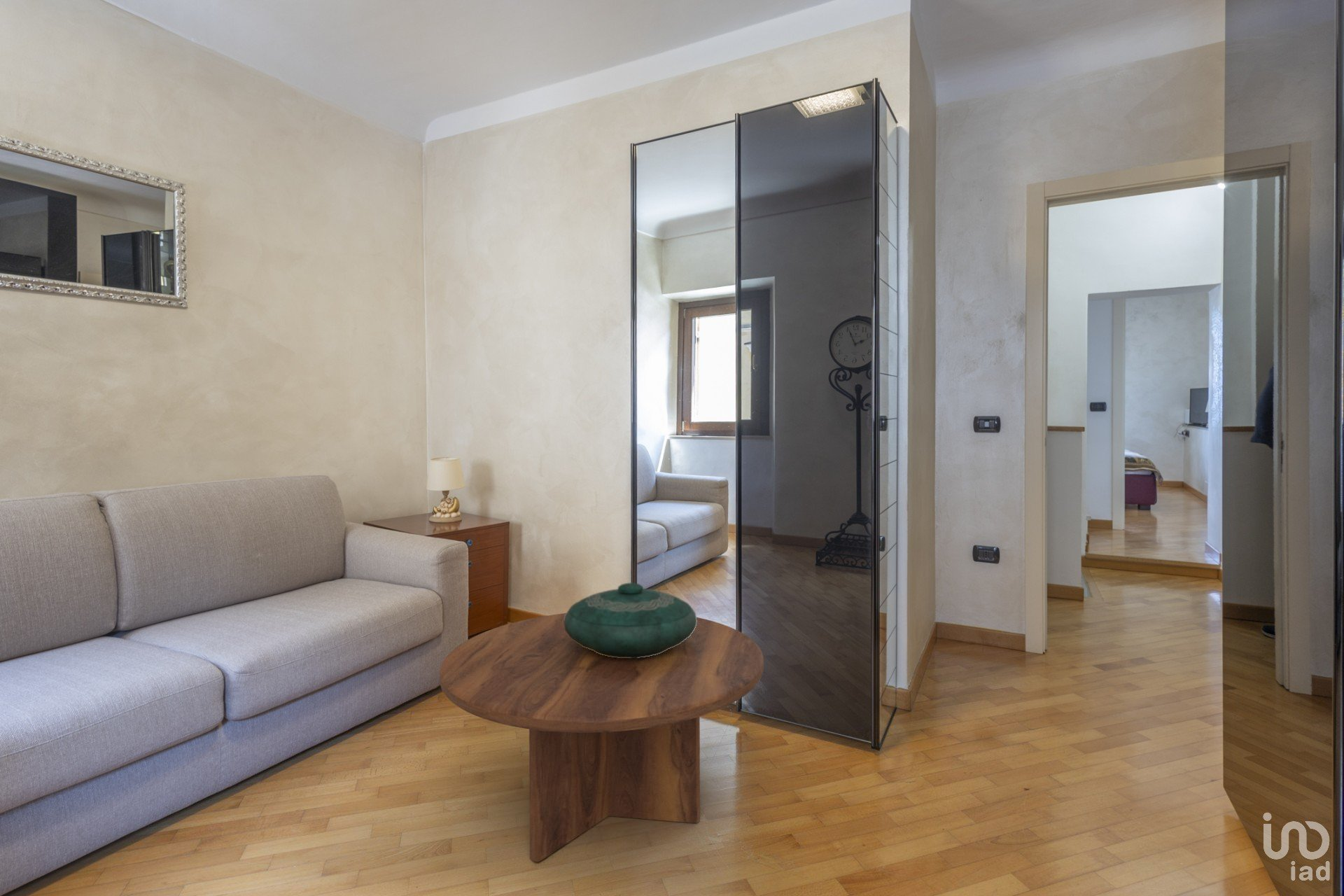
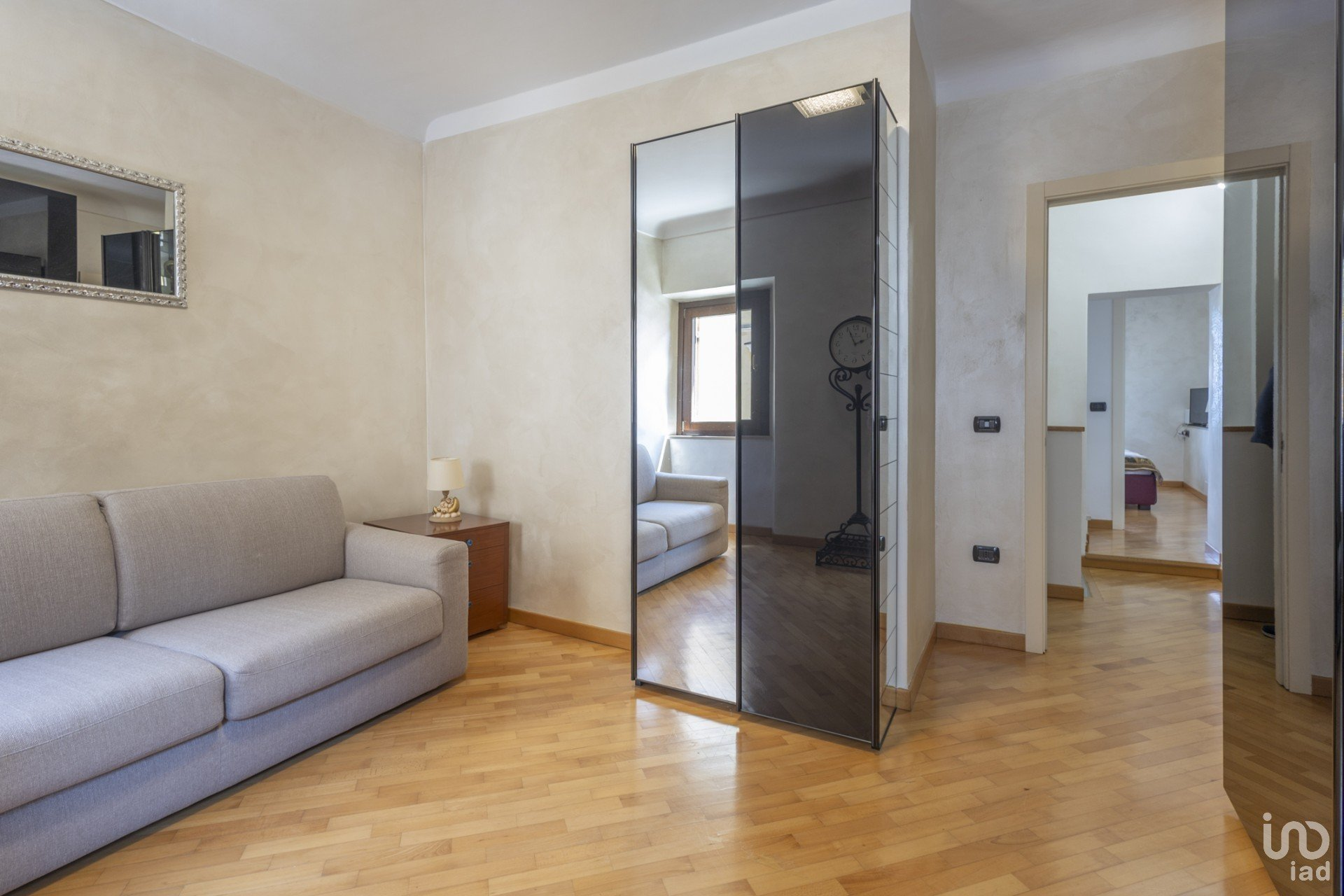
- decorative bowl (630, 613)
- coffee table (606, 731)
